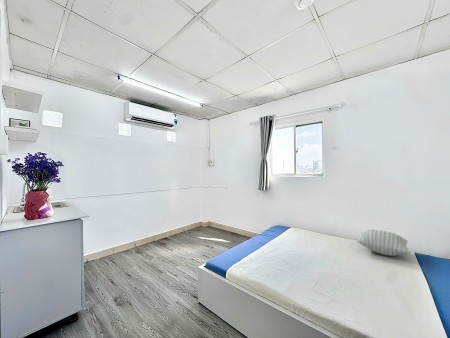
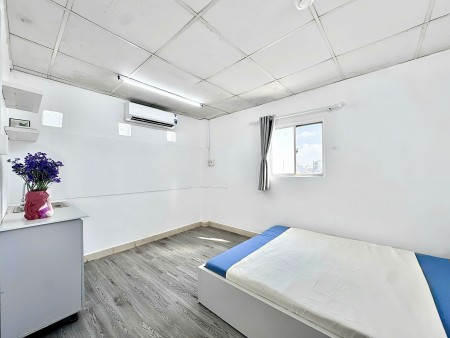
- pillow (382, 241)
